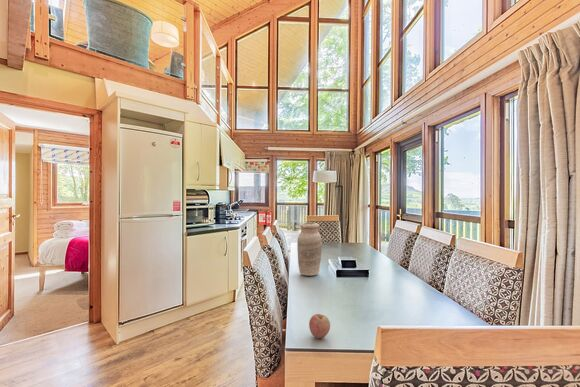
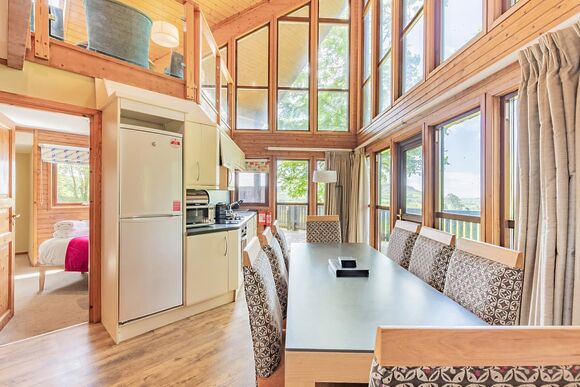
- vase (309, 248)
- apple (319, 326)
